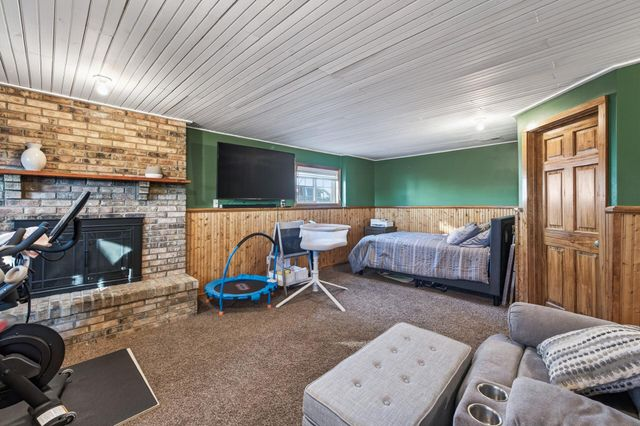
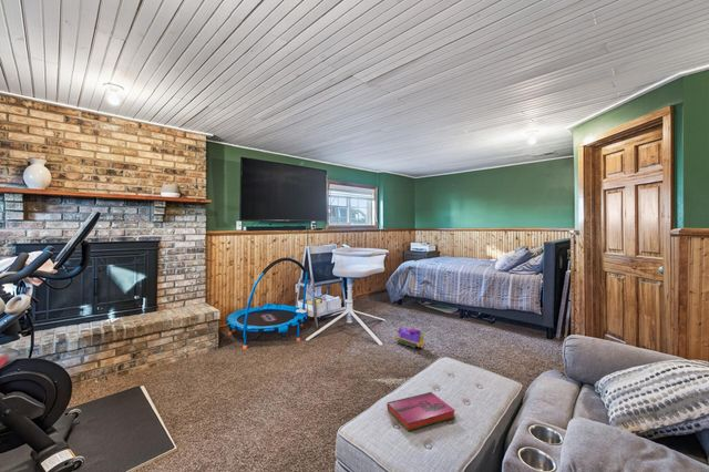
+ toy train (409, 336)
+ hardback book (420, 409)
